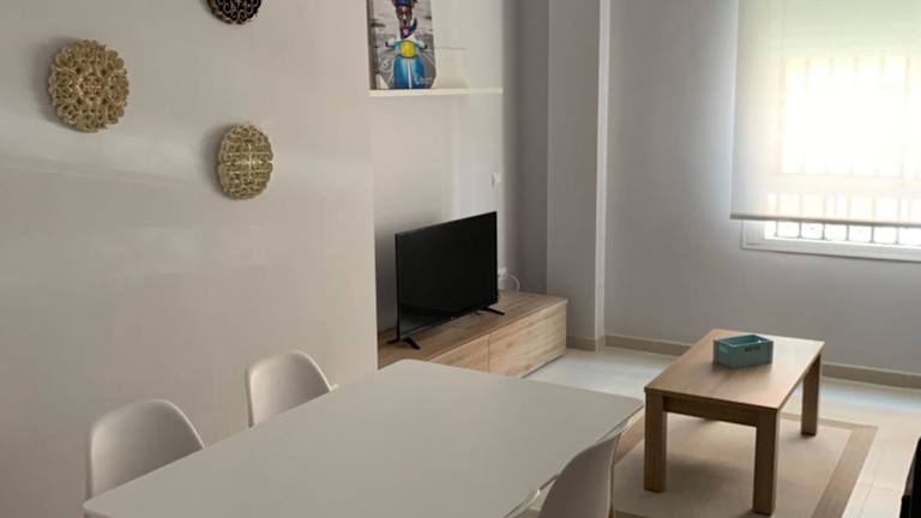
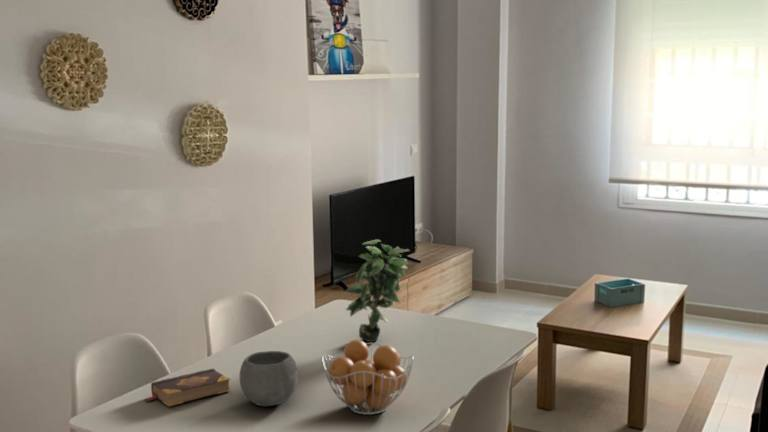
+ fruit basket (368, 375)
+ bowl (268, 379)
+ book (186, 387)
+ potted plant (378, 291)
